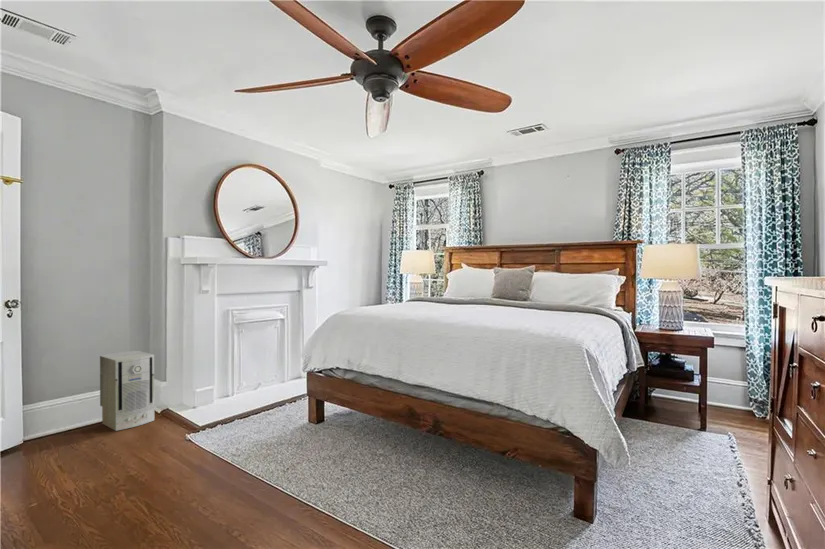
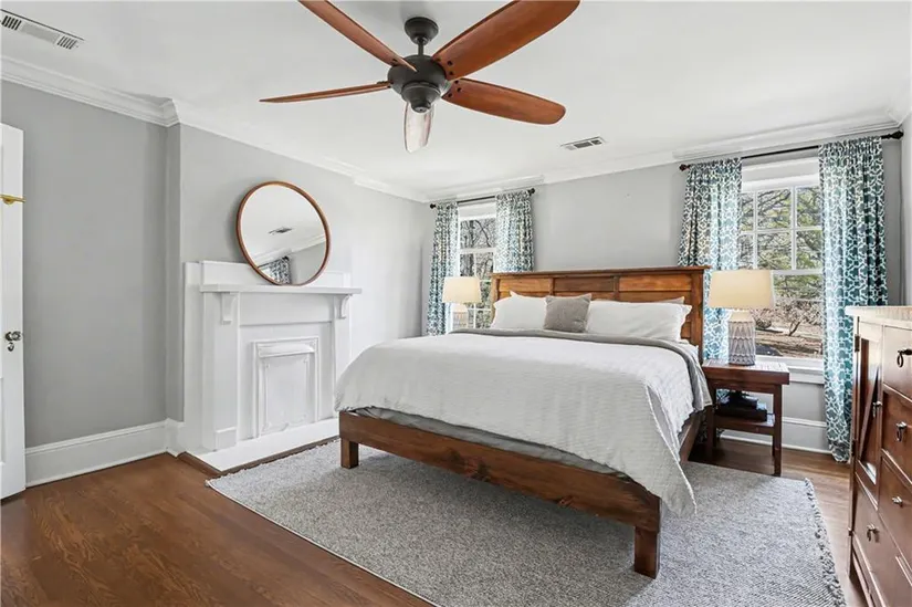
- air purifier (127, 388)
